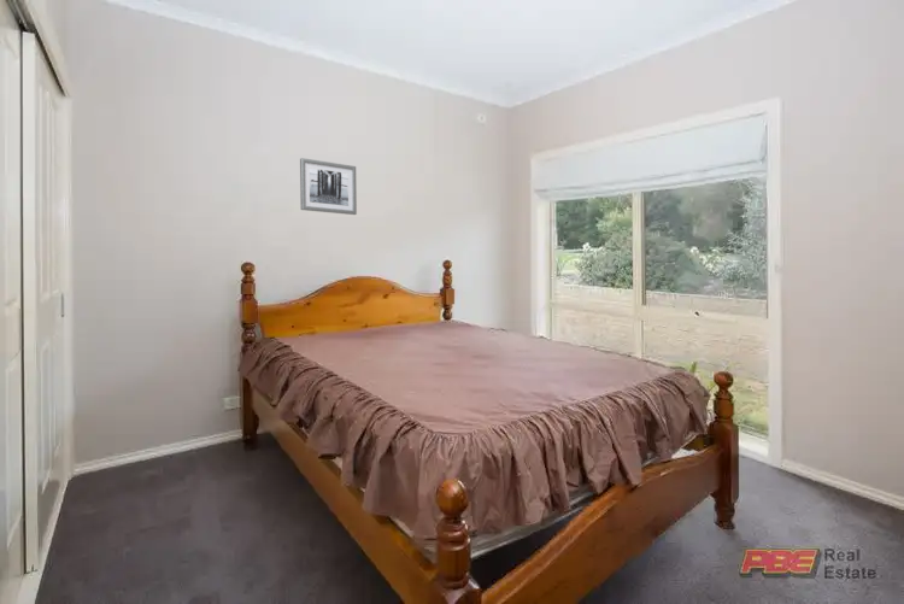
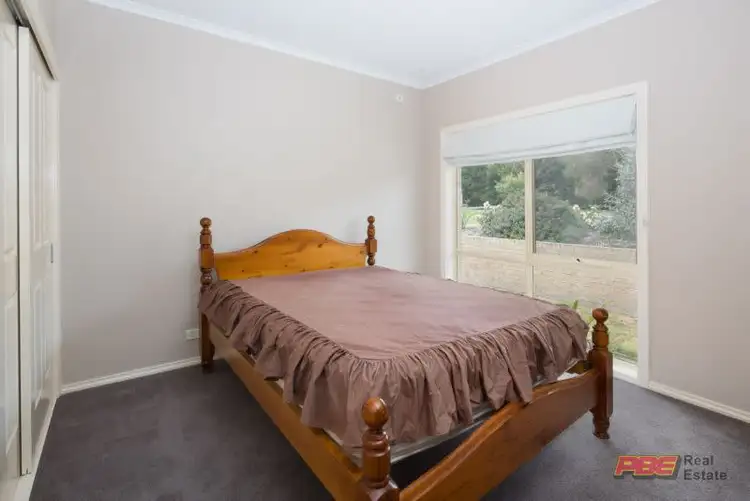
- wall art (329, 187)
